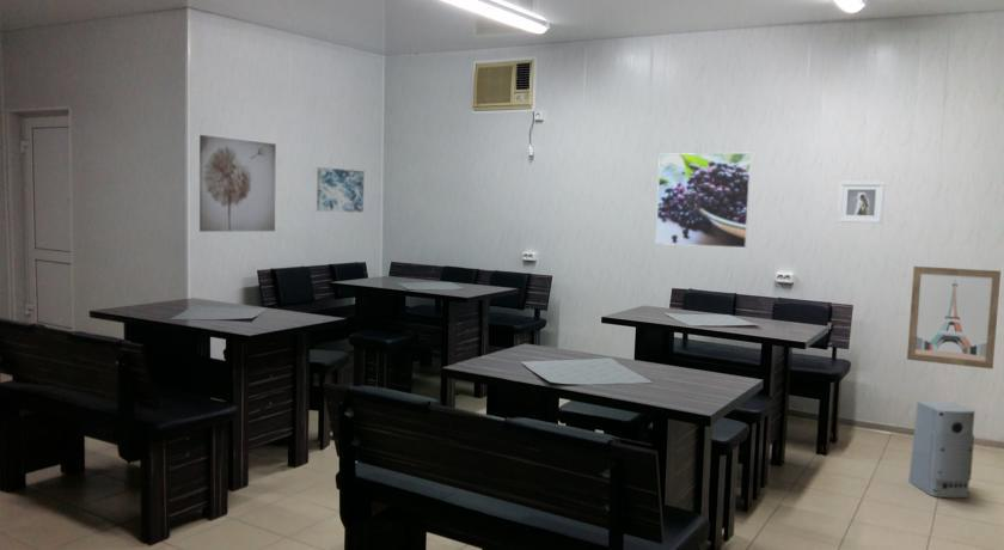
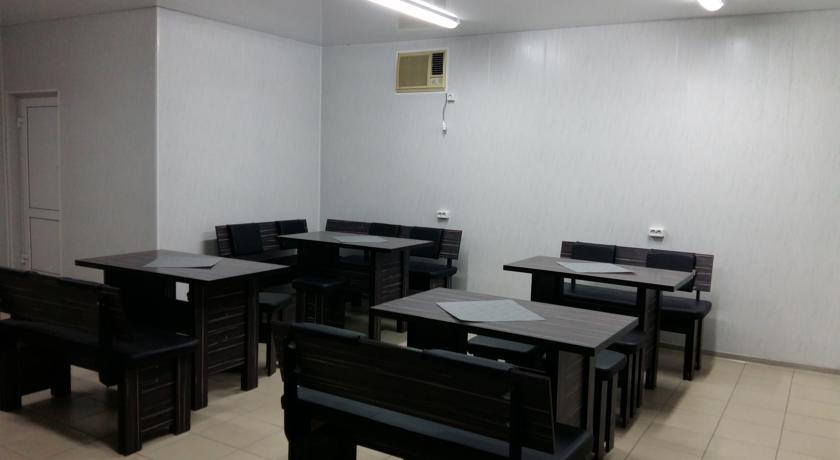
- air purifier (942, 447)
- wall art (951, 316)
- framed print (702, 200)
- wall art (341, 190)
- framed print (861, 202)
- wall art (239, 185)
